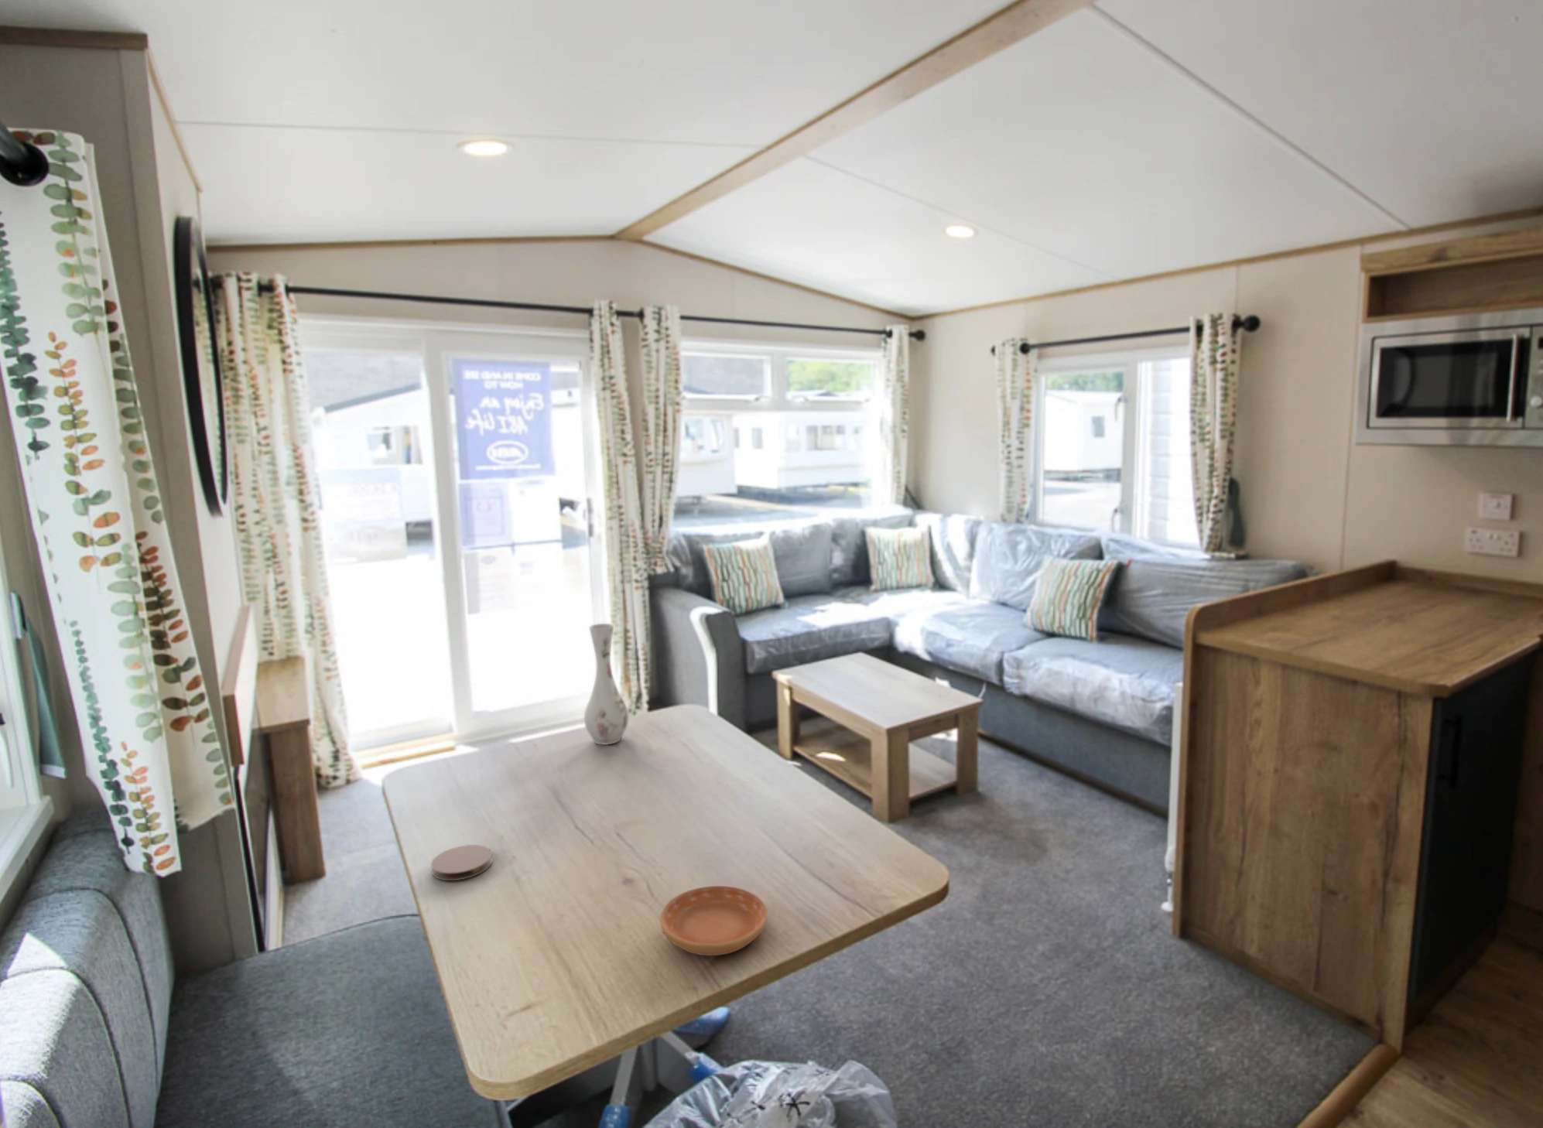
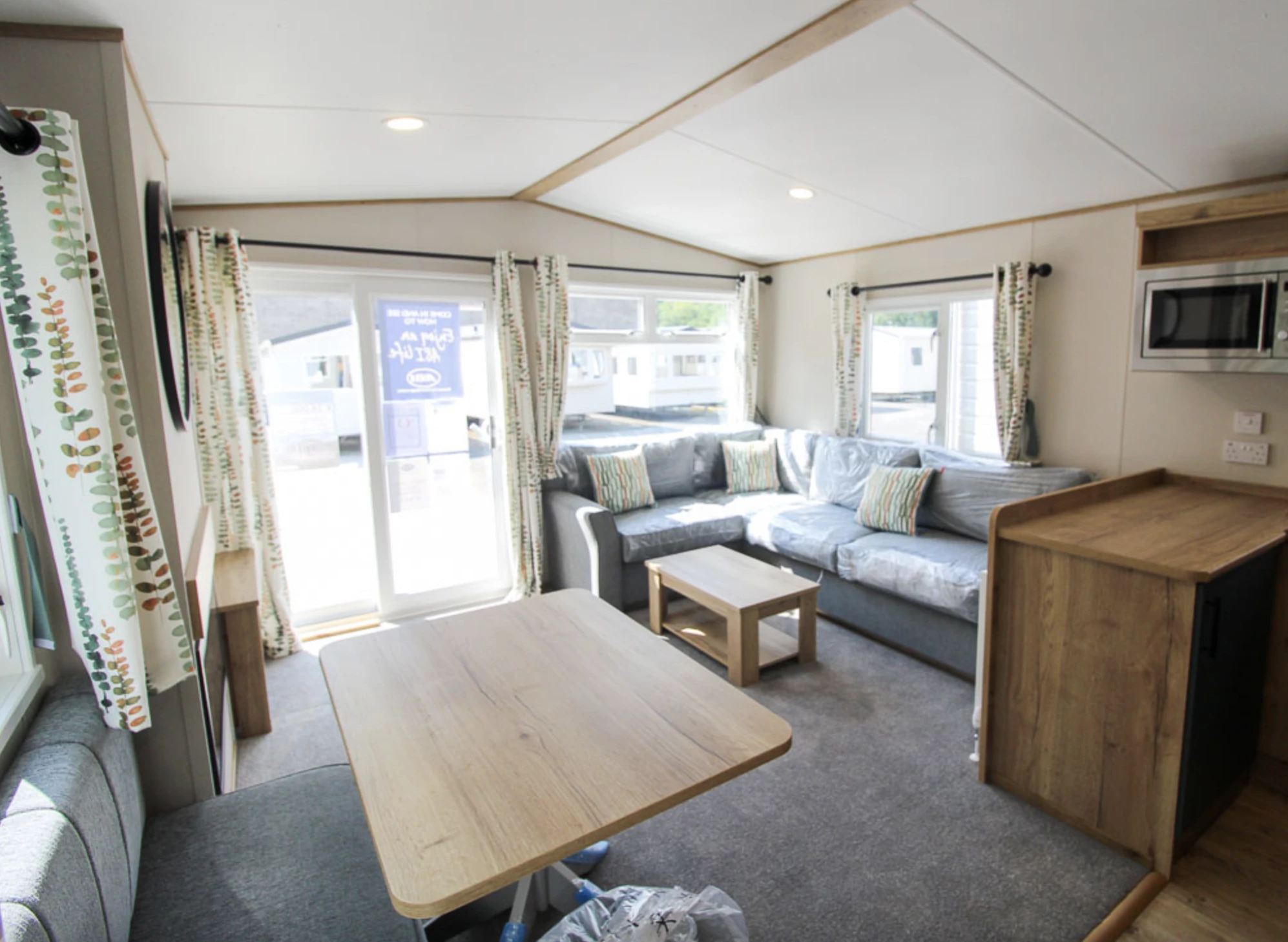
- coaster (462, 862)
- saucer (714, 921)
- vase (604, 683)
